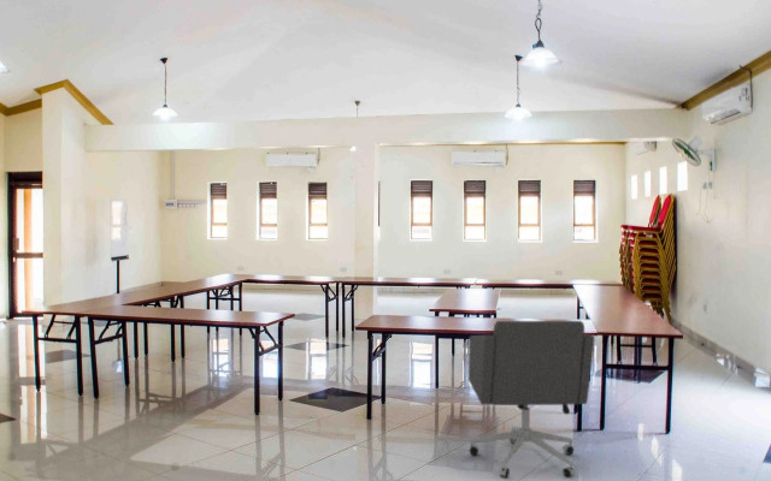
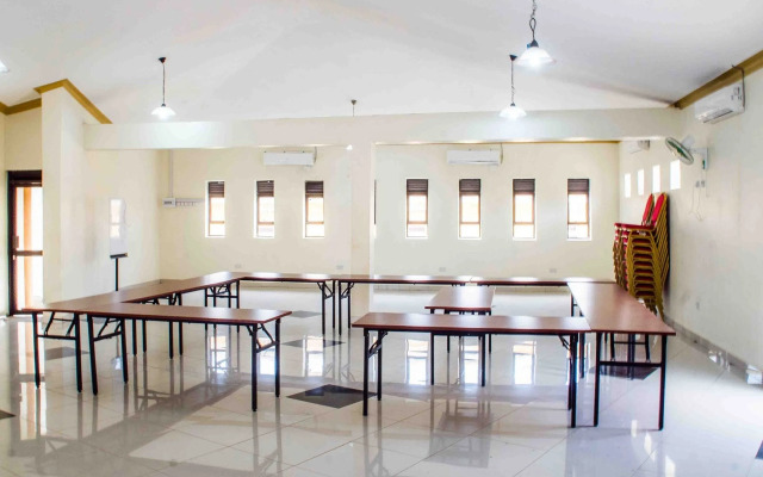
- office chair (525, 387)
